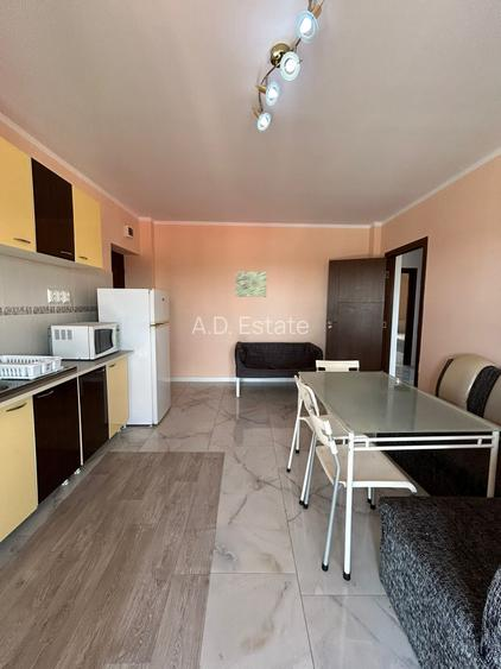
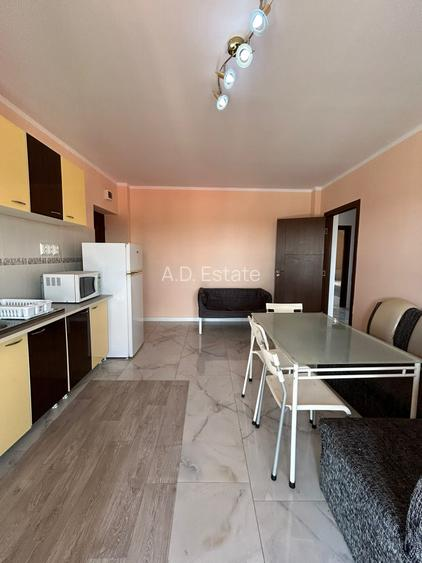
- wall art (251, 284)
